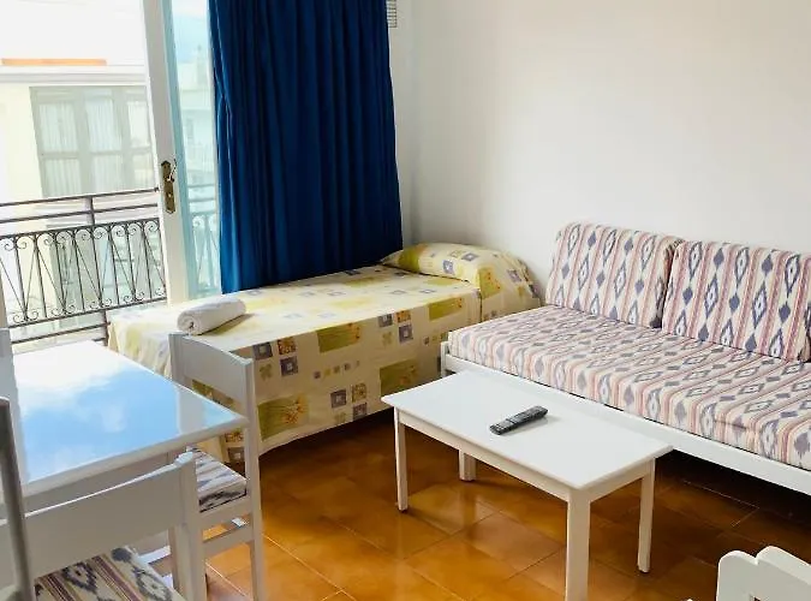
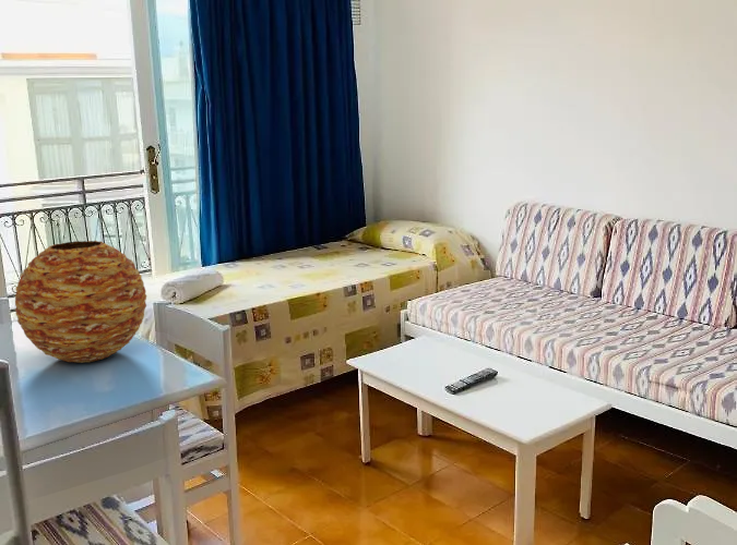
+ vase (82, 301)
